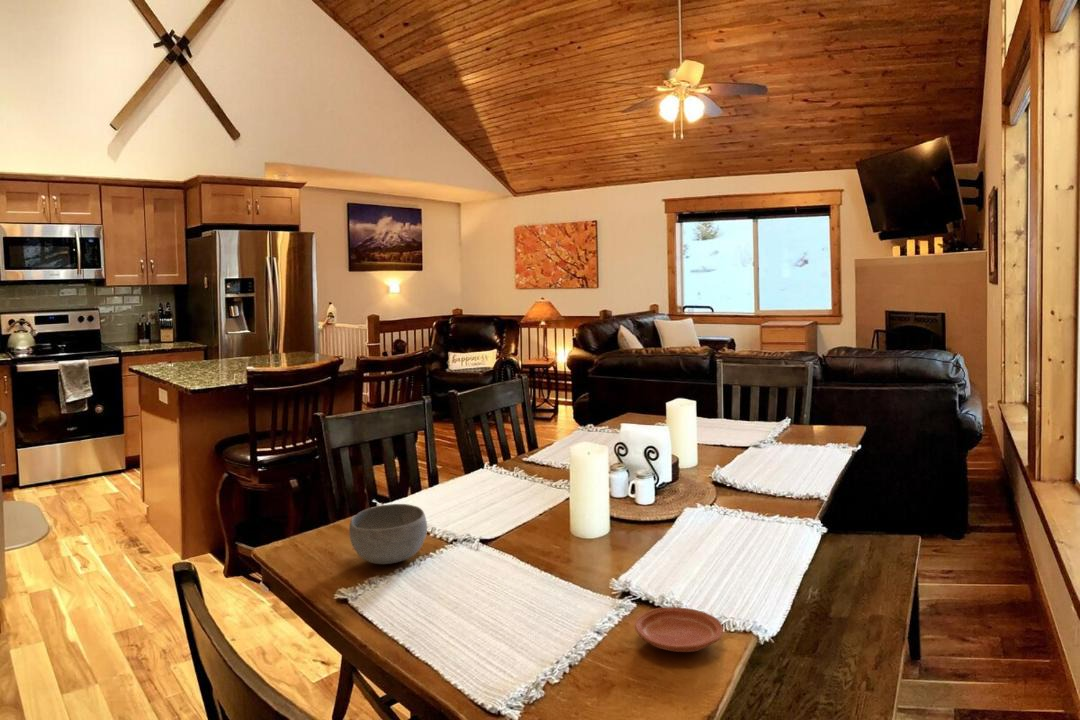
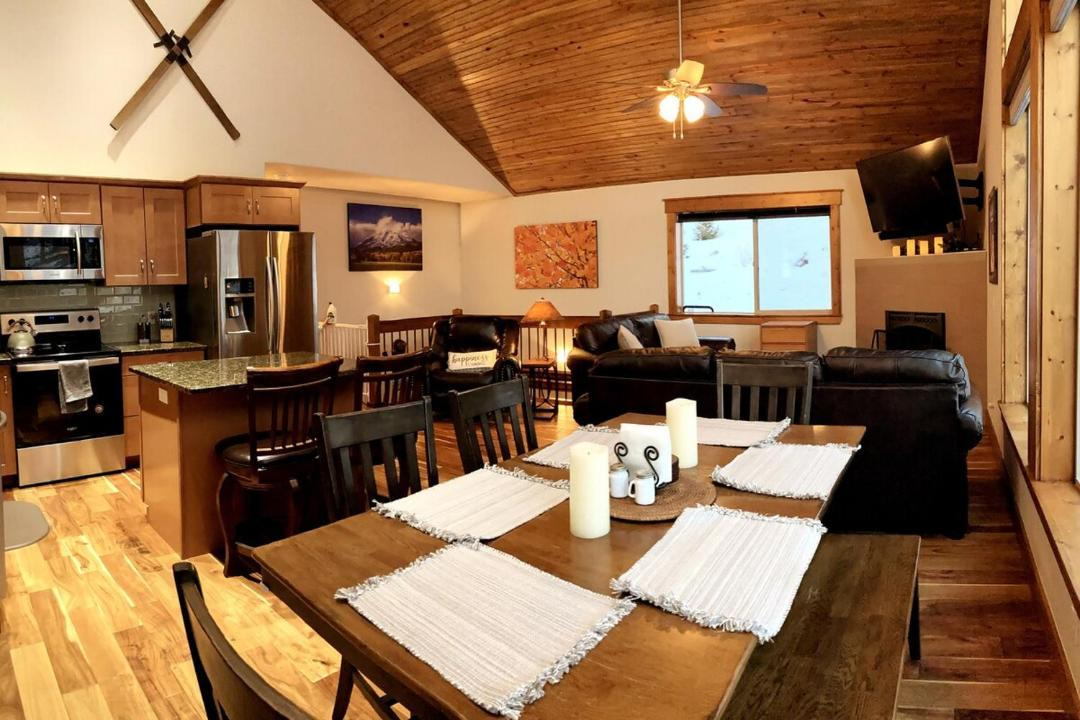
- bowl (388, 536)
- plate (678, 633)
